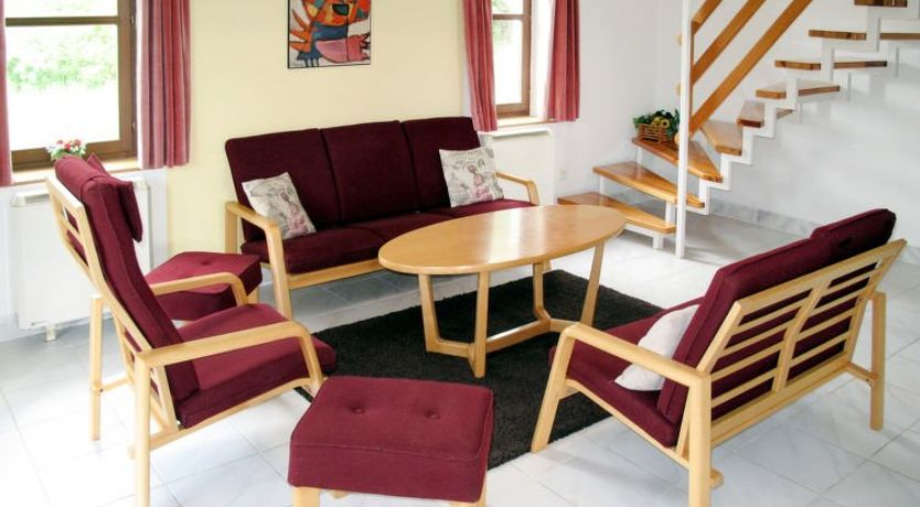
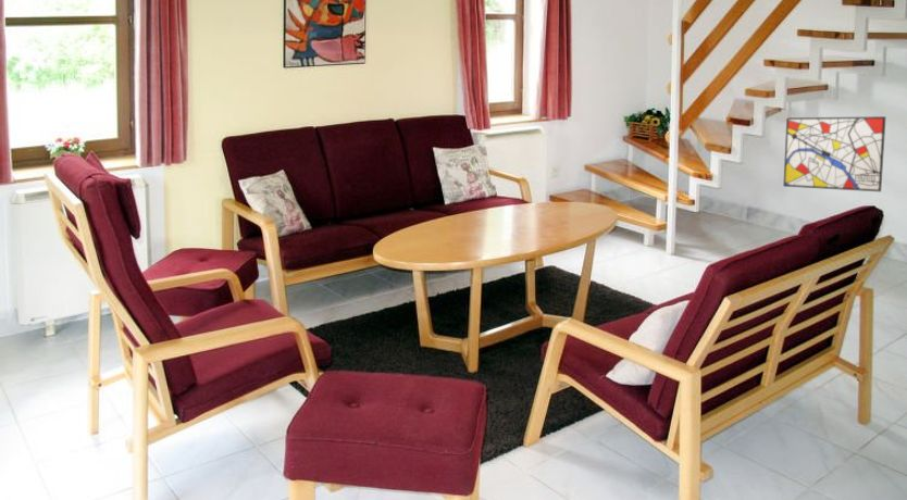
+ wall art (832, 153)
